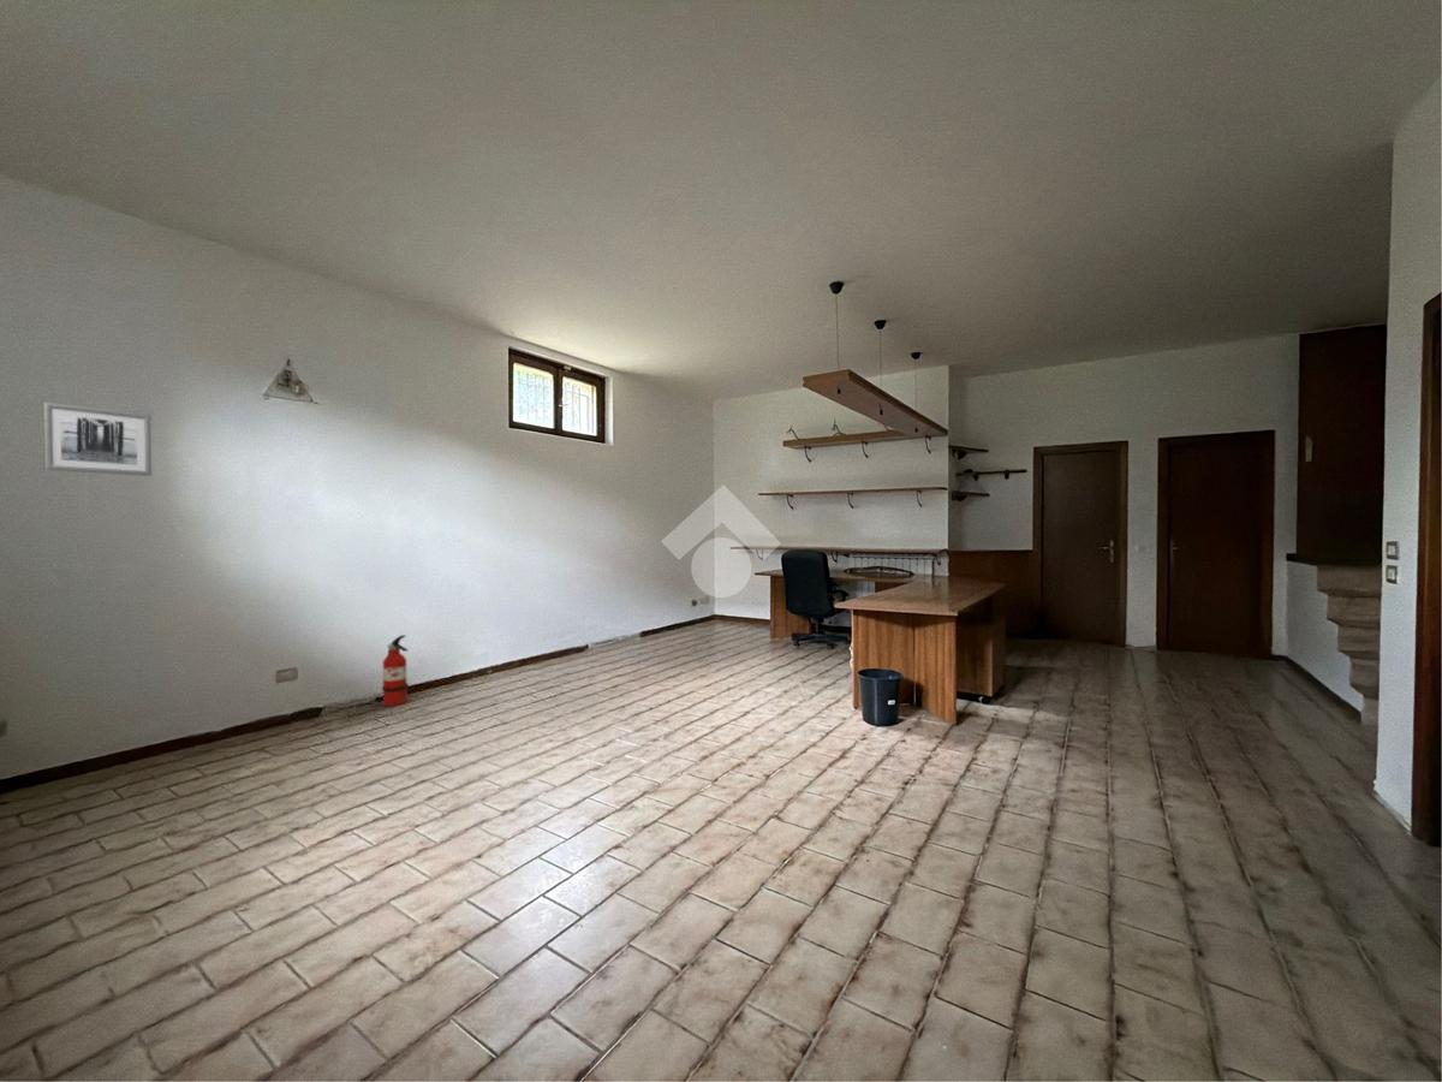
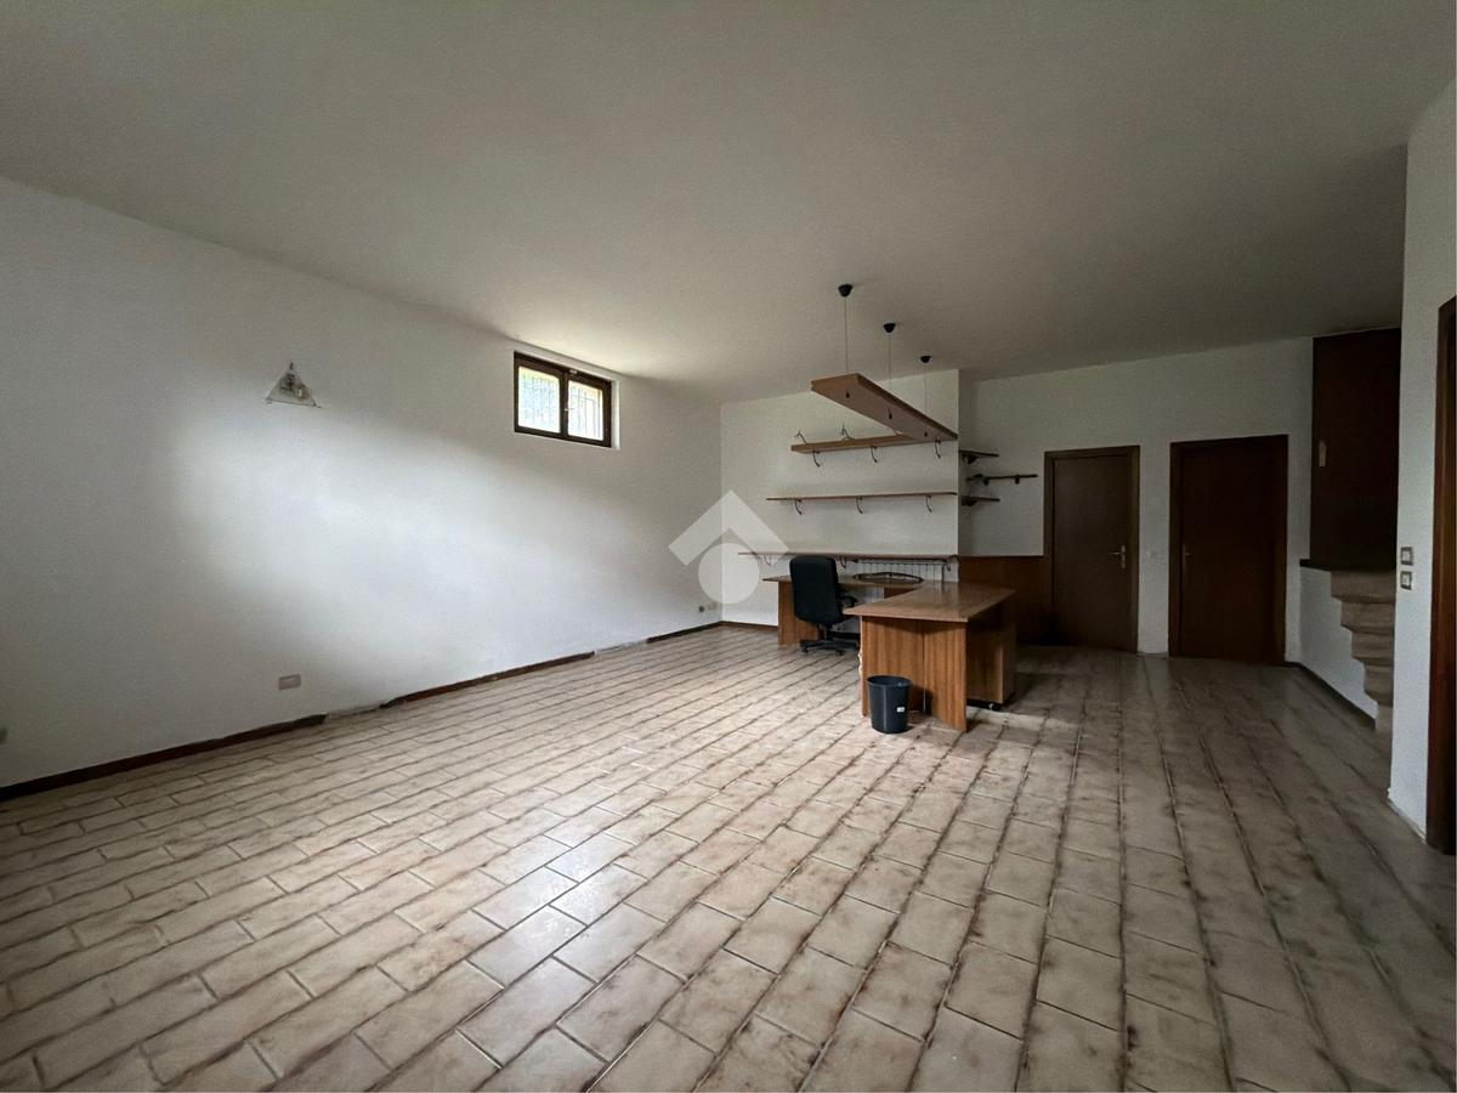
- fire extinguisher (397, 668)
- wall art (100, 440)
